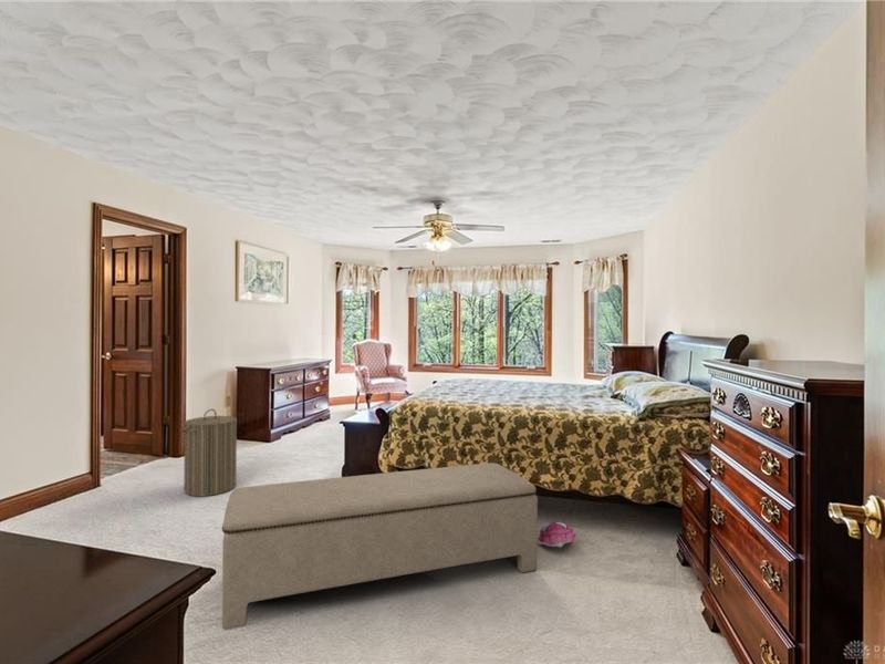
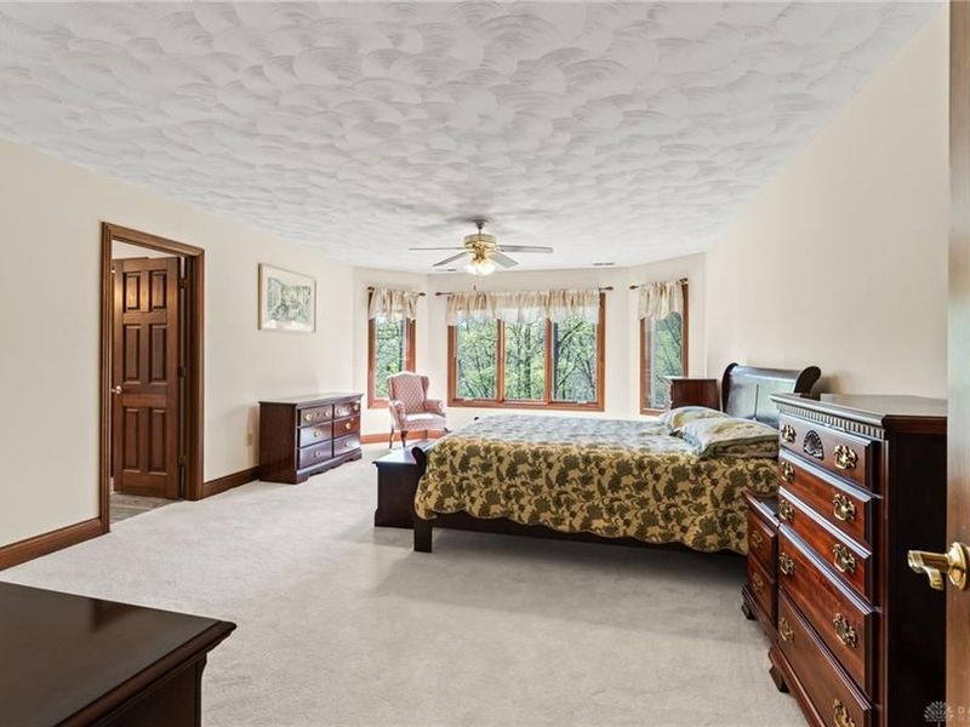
- bench (386, 528)
- laundry hamper (210, 448)
- plush toy (555, 531)
